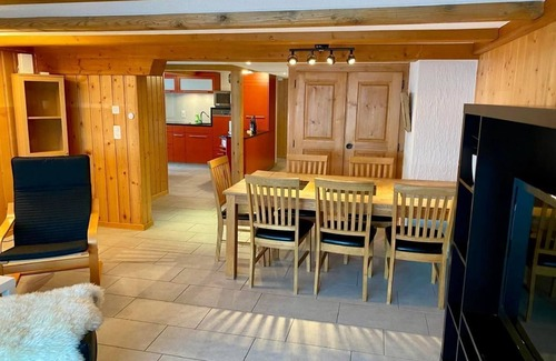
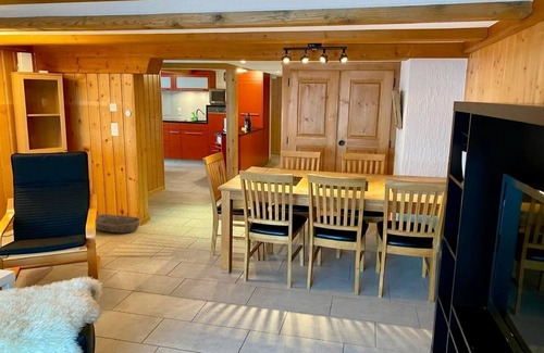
+ basket (116, 223)
